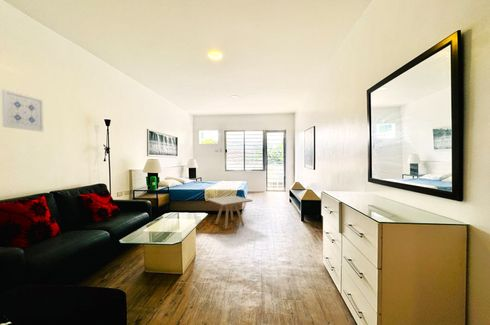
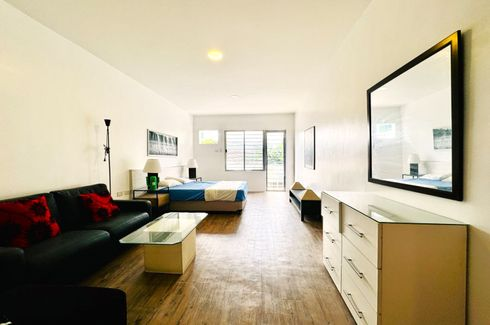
- wall art (24, 112)
- side table (228, 211)
